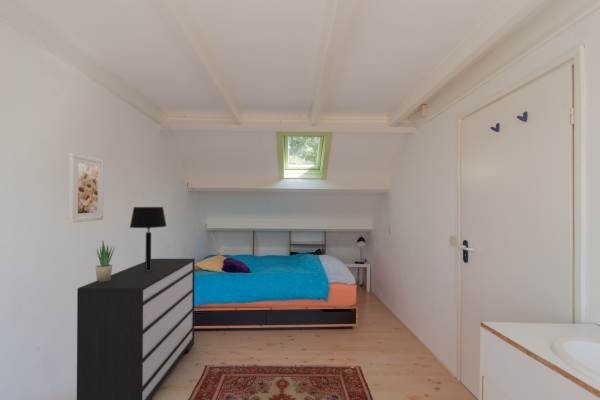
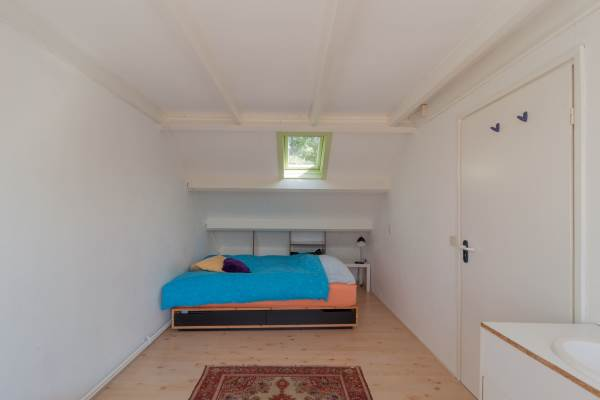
- dresser (147, 321)
- table lamp (148, 238)
- potted plant (105, 259)
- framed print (87, 188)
